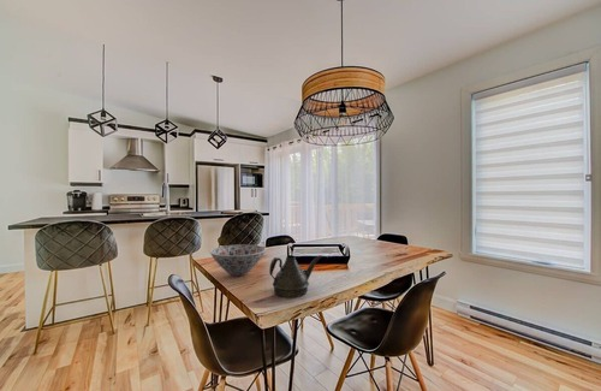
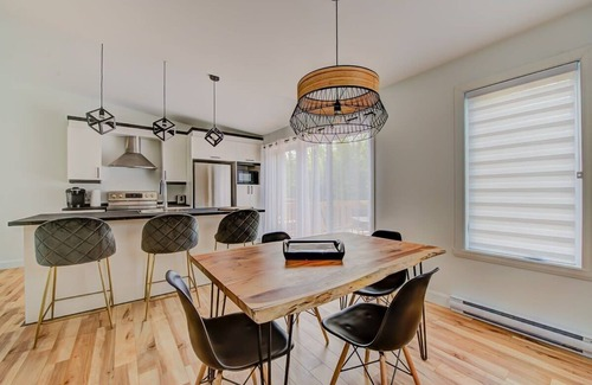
- teapot (297, 272)
- bowl (238, 261)
